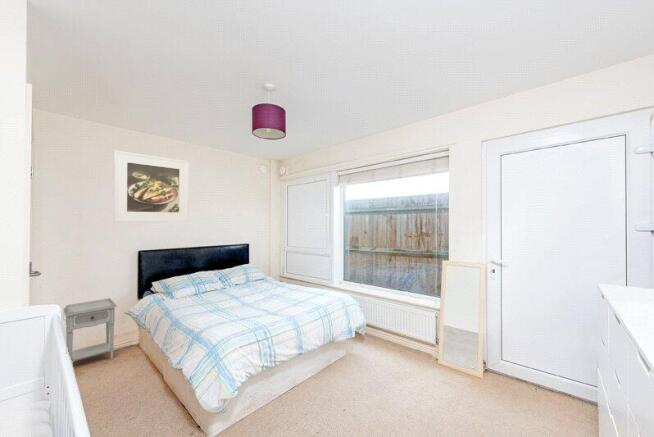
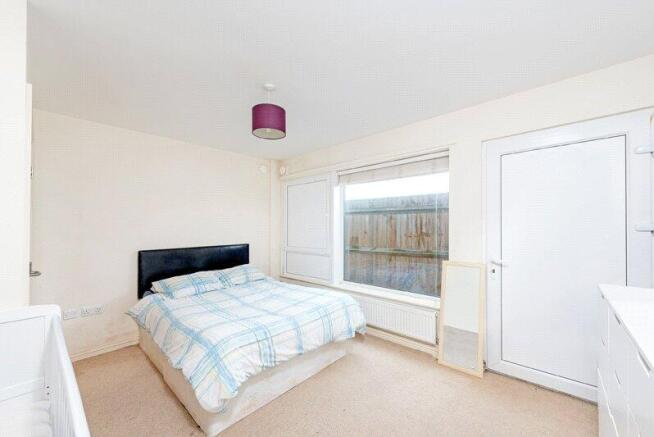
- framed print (154, 189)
- nightstand (90, 326)
